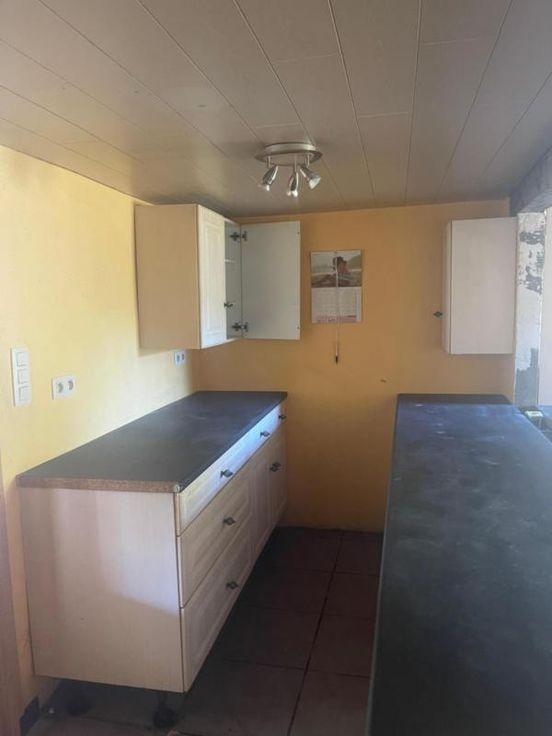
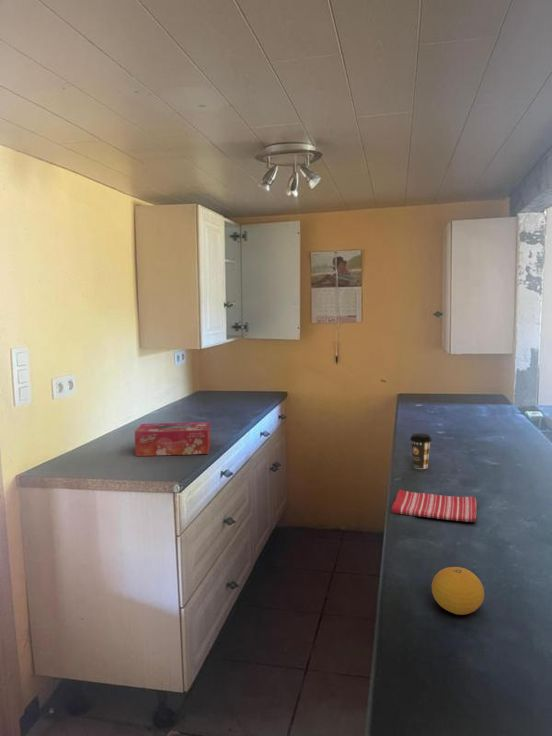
+ fruit (457, 589)
+ tissue box (174, 438)
+ dish towel (434, 505)
+ coffee cup (420, 451)
